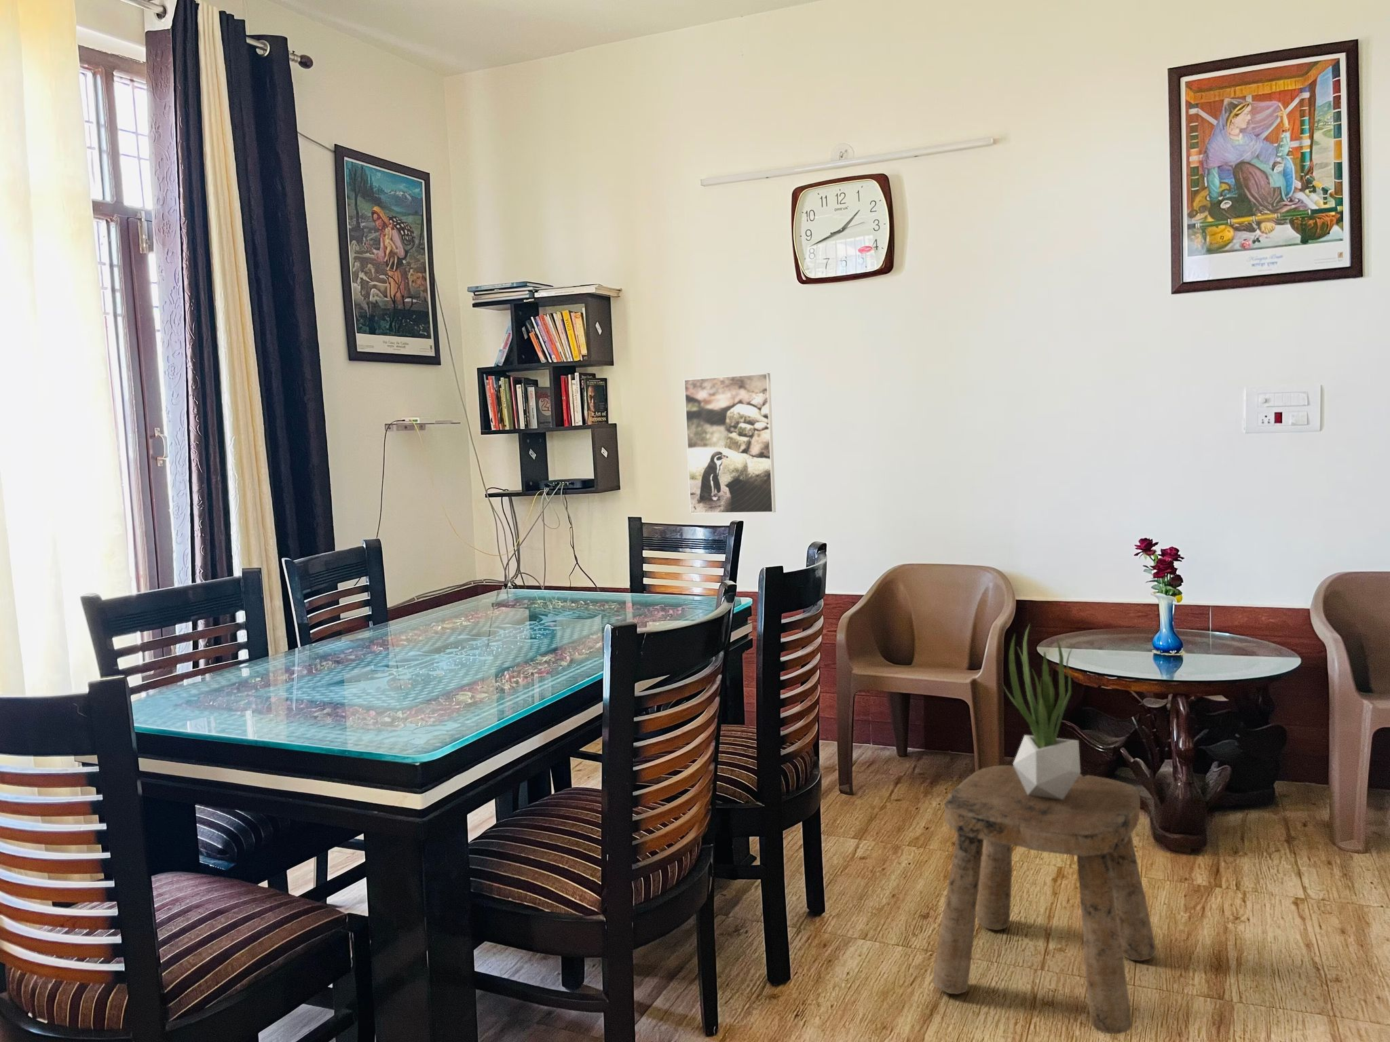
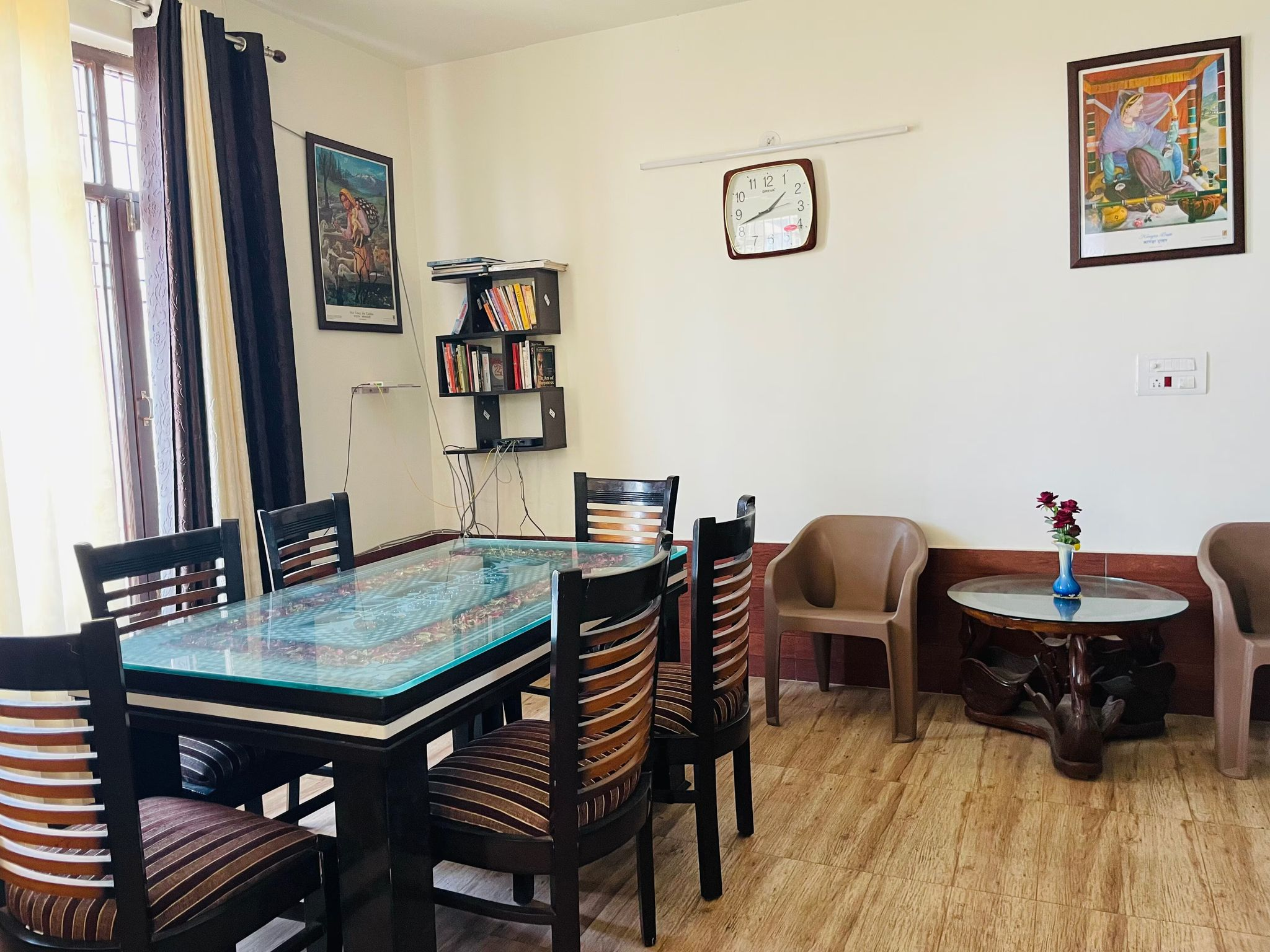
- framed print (729, 445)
- stool (1049, 852)
- potted plant (1039, 713)
